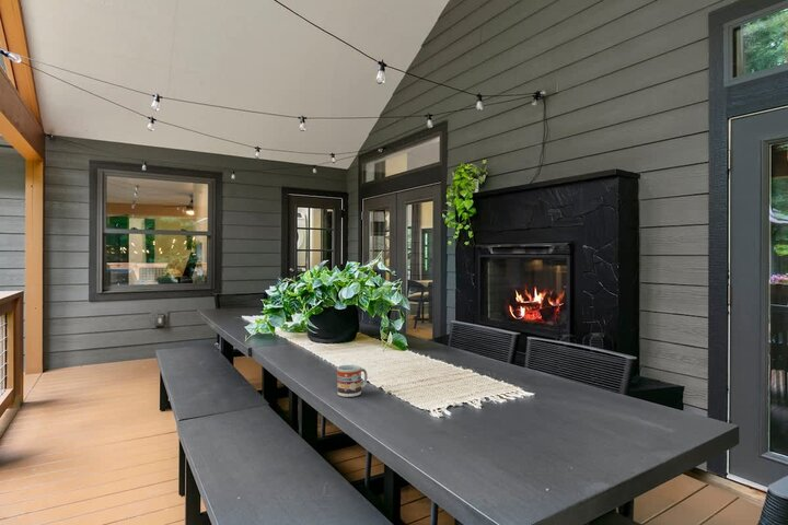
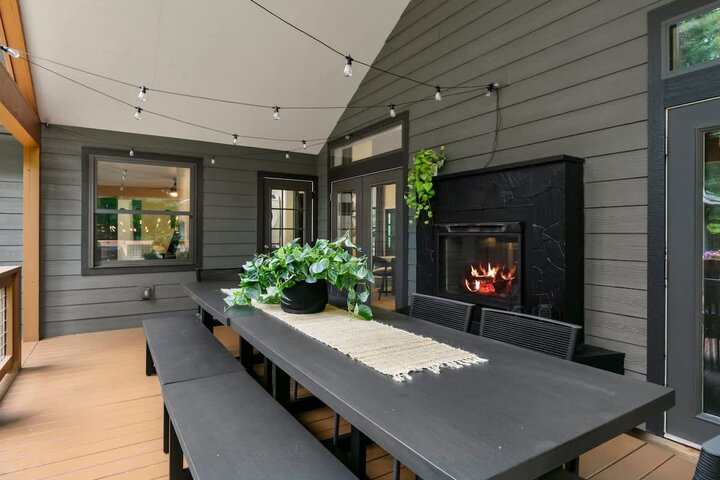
- cup (352, 380)
